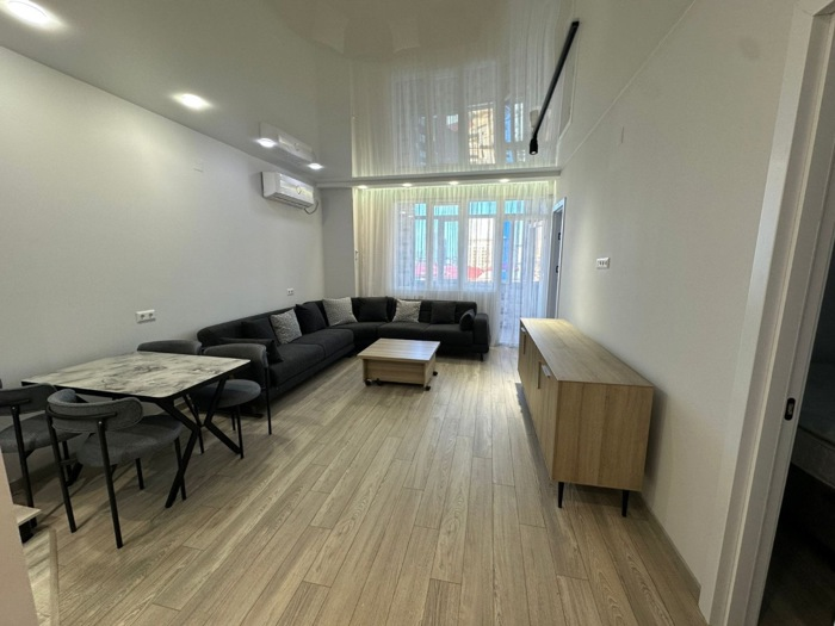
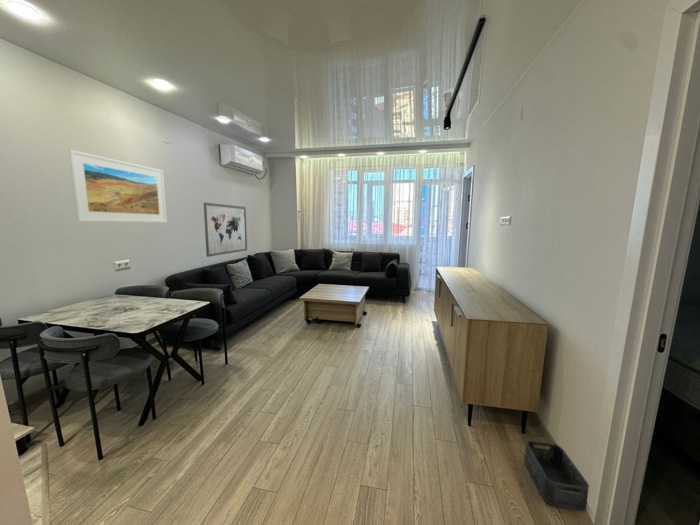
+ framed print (126, 192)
+ storage bin (553, 472)
+ wall art (228, 229)
